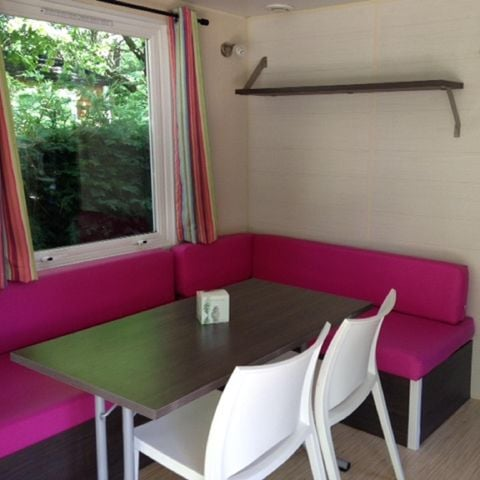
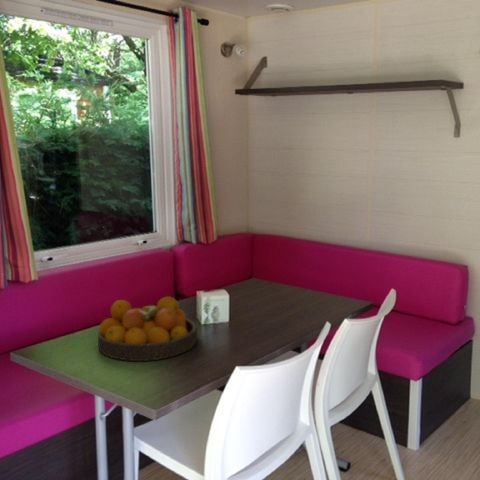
+ fruit bowl (147, 322)
